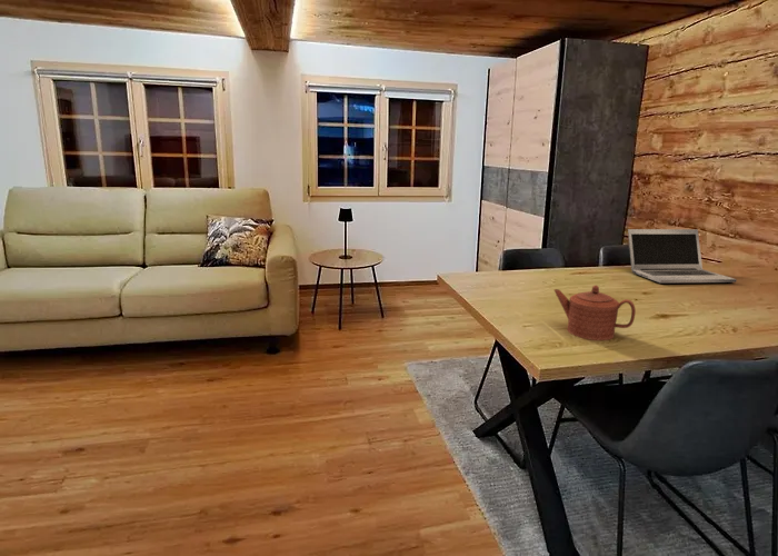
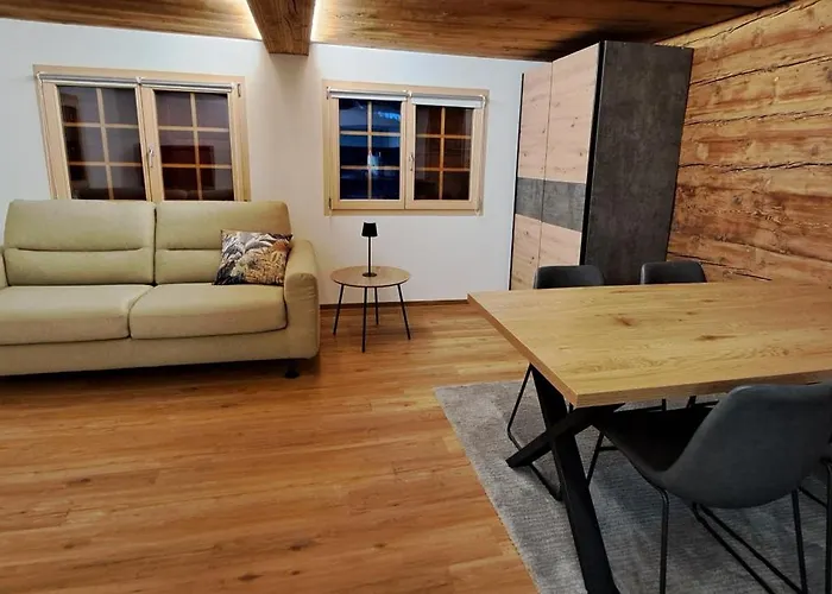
- laptop (679, 255)
- teapot (592, 309)
